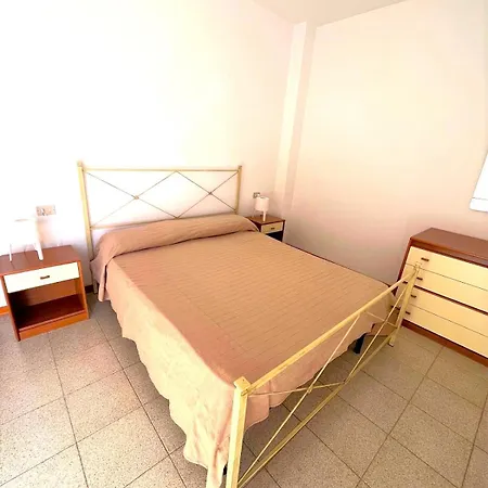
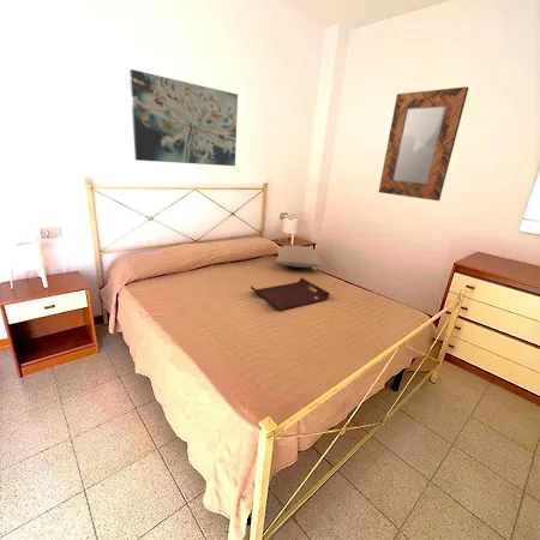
+ home mirror (418, 146)
+ serving tray (289, 292)
+ wall art (190, 125)
+ pillow (298, 256)
